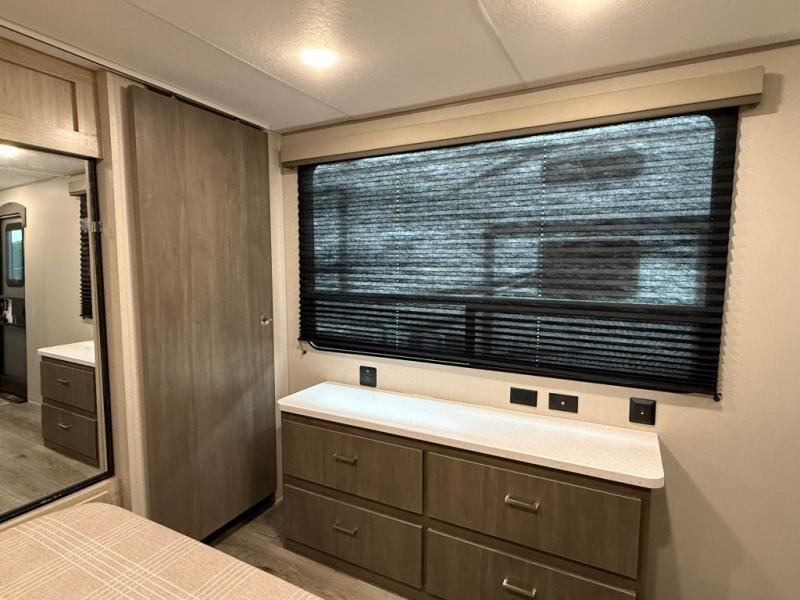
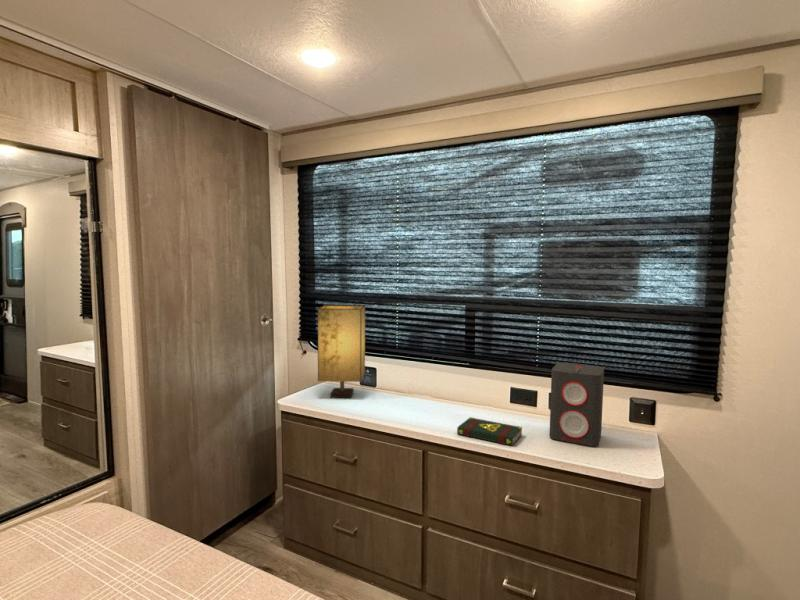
+ book (489, 430)
+ speaker (576, 402)
+ table lamp (342, 351)
